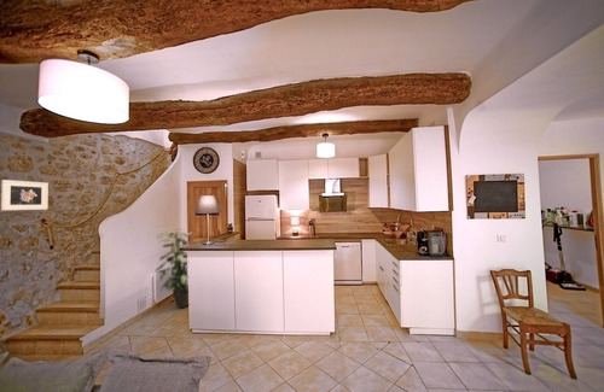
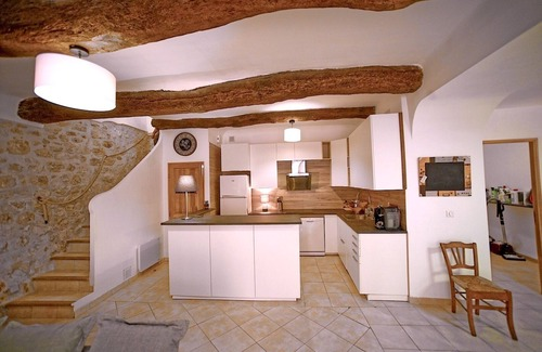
- indoor plant (179, 267)
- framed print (25, 195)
